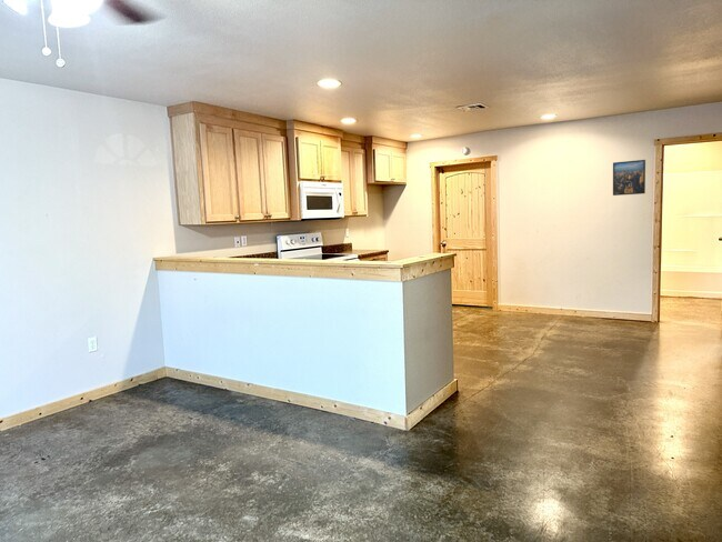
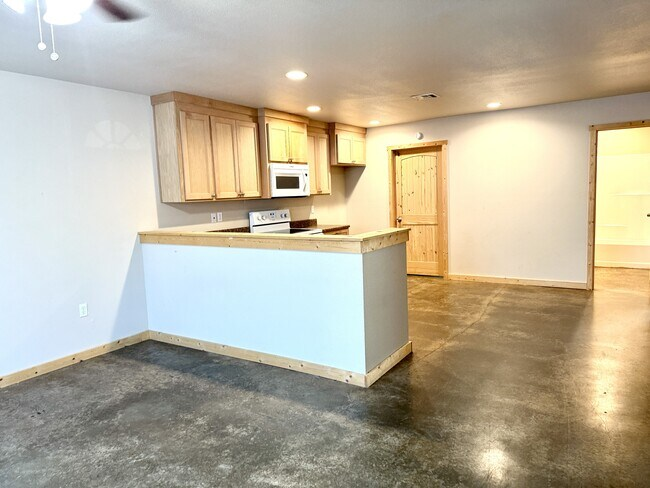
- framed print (629, 178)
